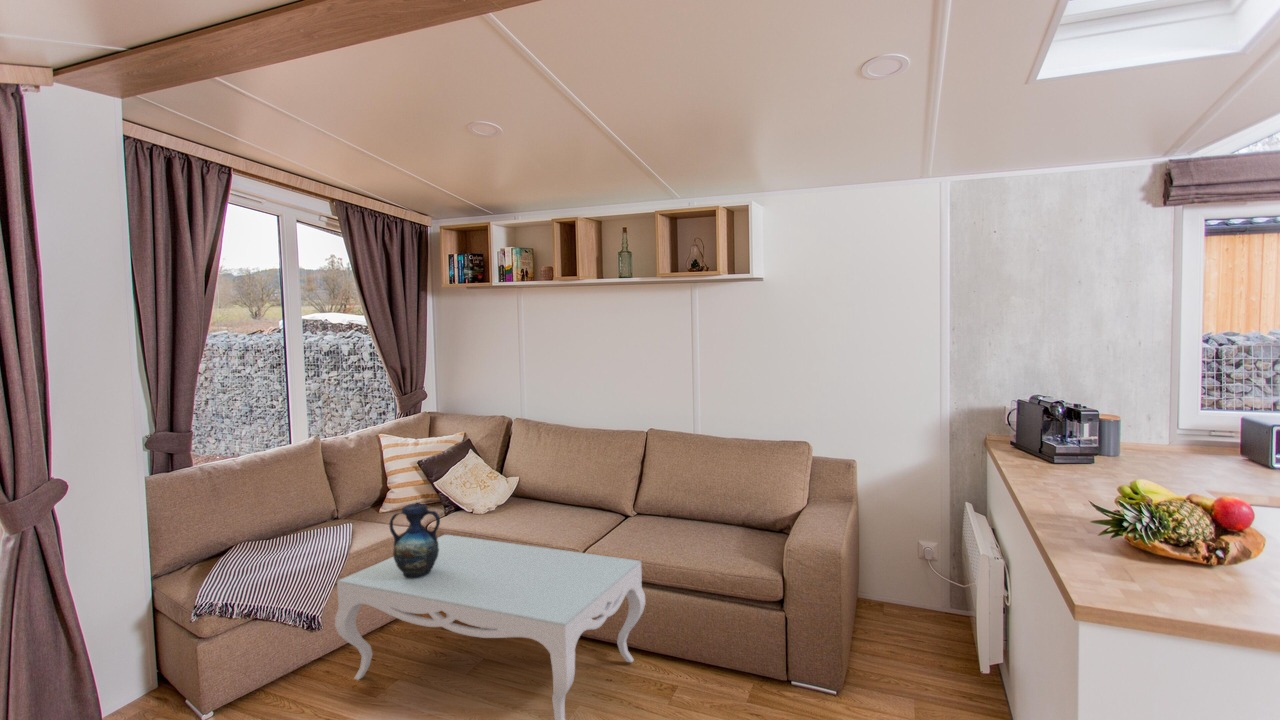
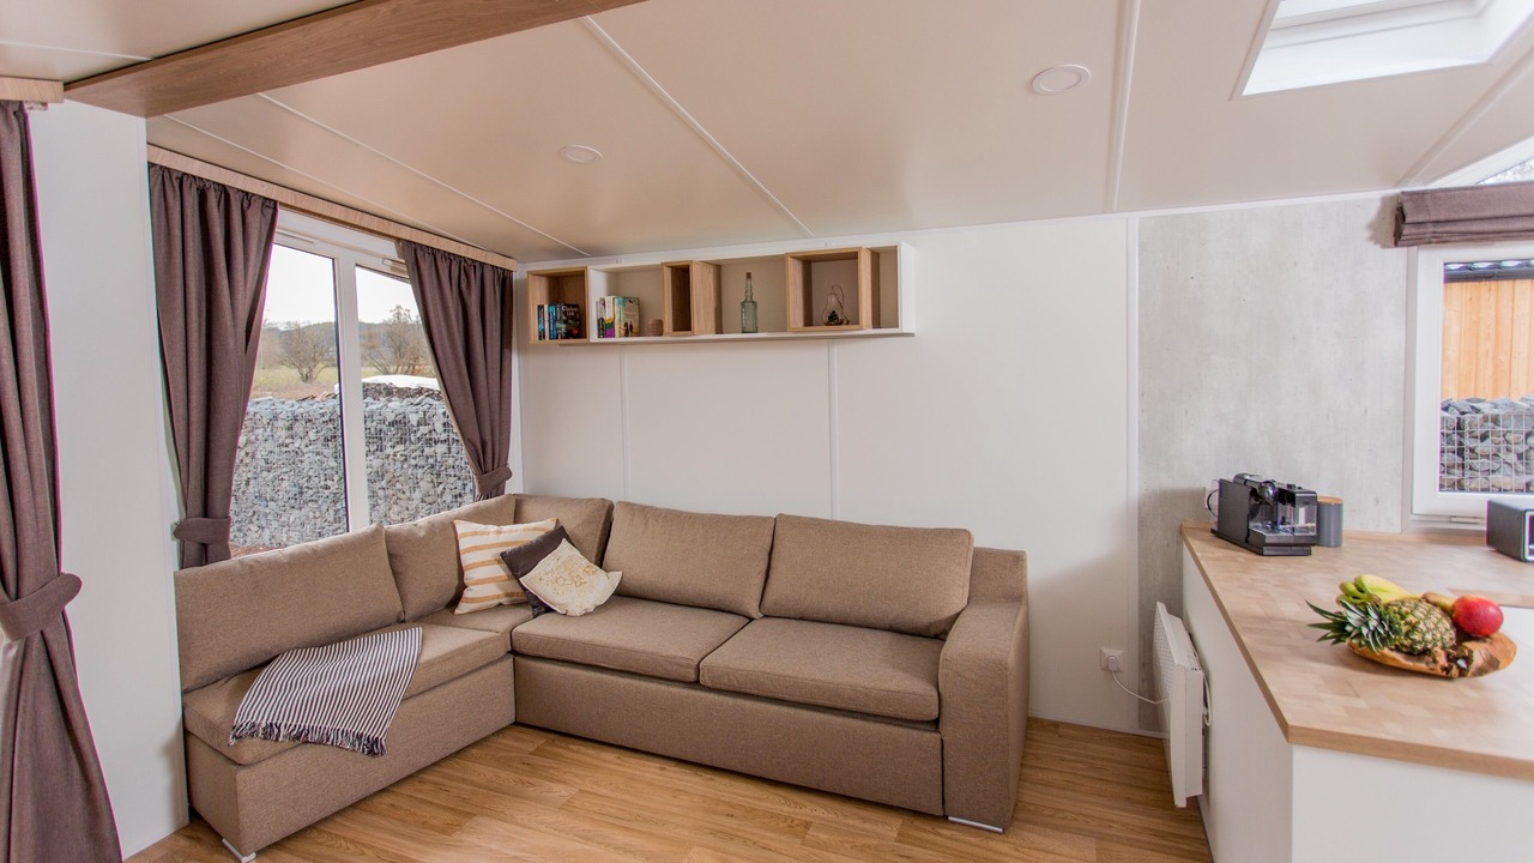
- vase (415, 539)
- coffee table (495, 620)
